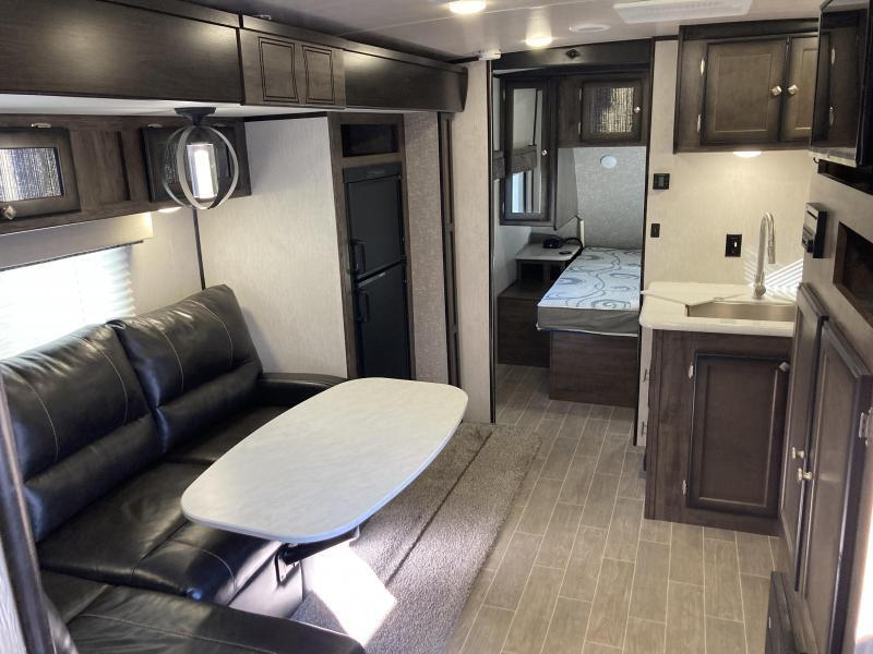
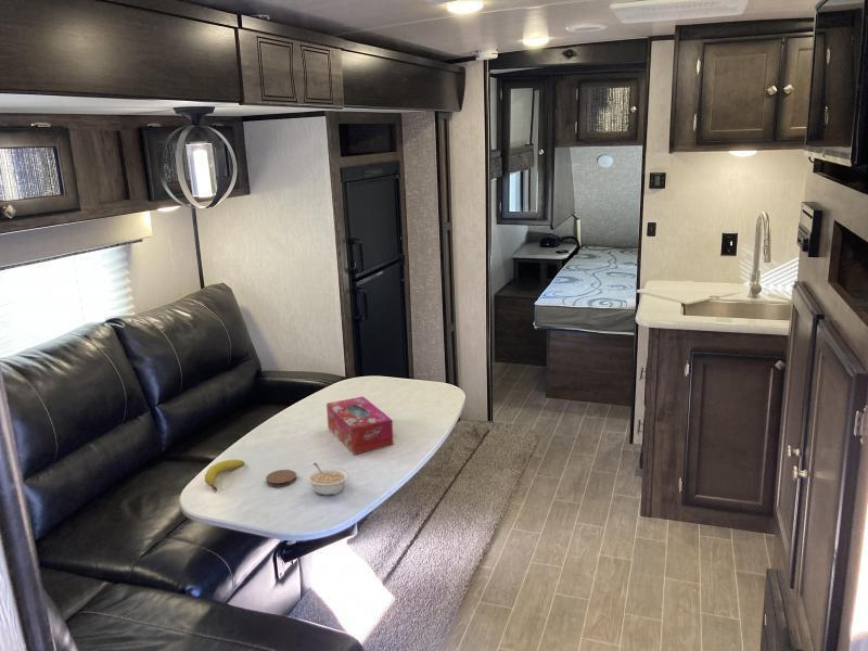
+ fruit (221, 470)
+ tissue box (358, 423)
+ coaster (281, 477)
+ legume (326, 481)
